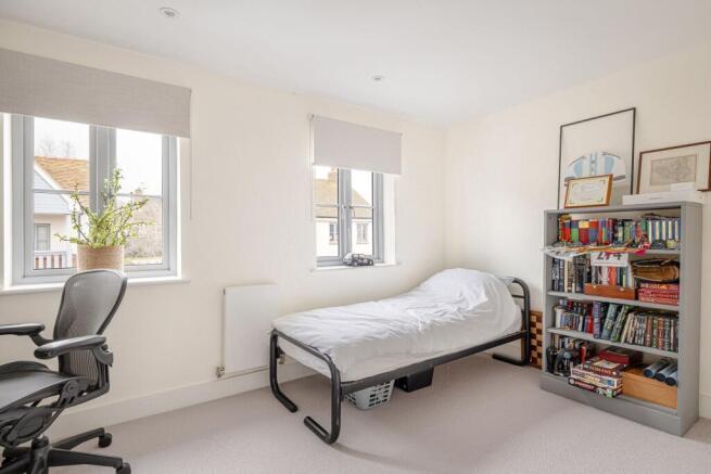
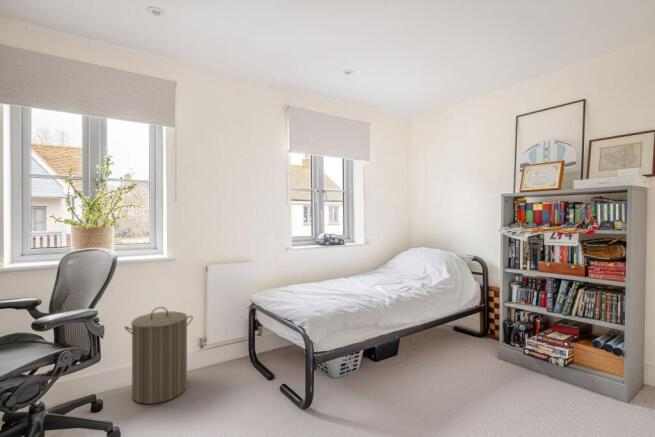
+ laundry hamper (160, 348)
